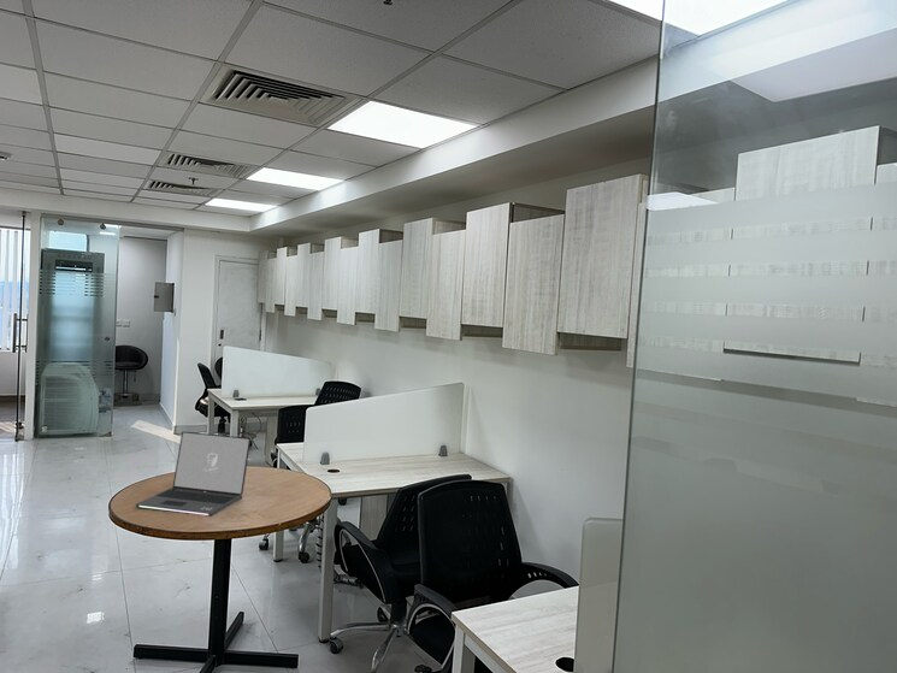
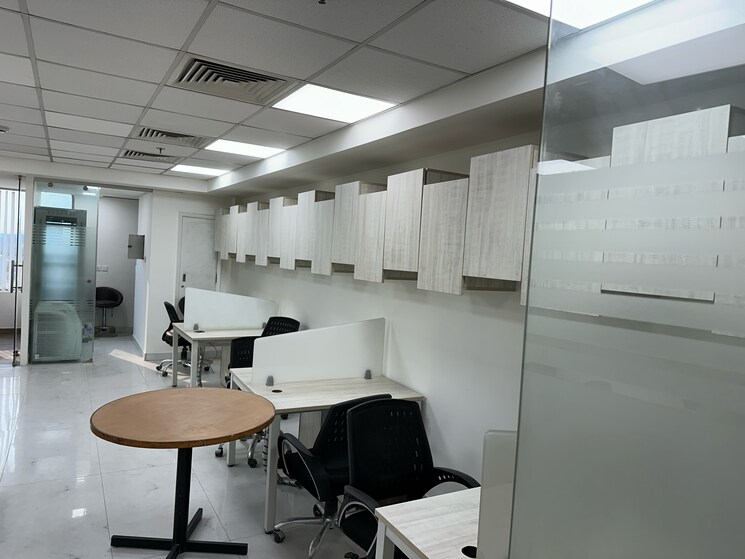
- laptop (195, 471)
